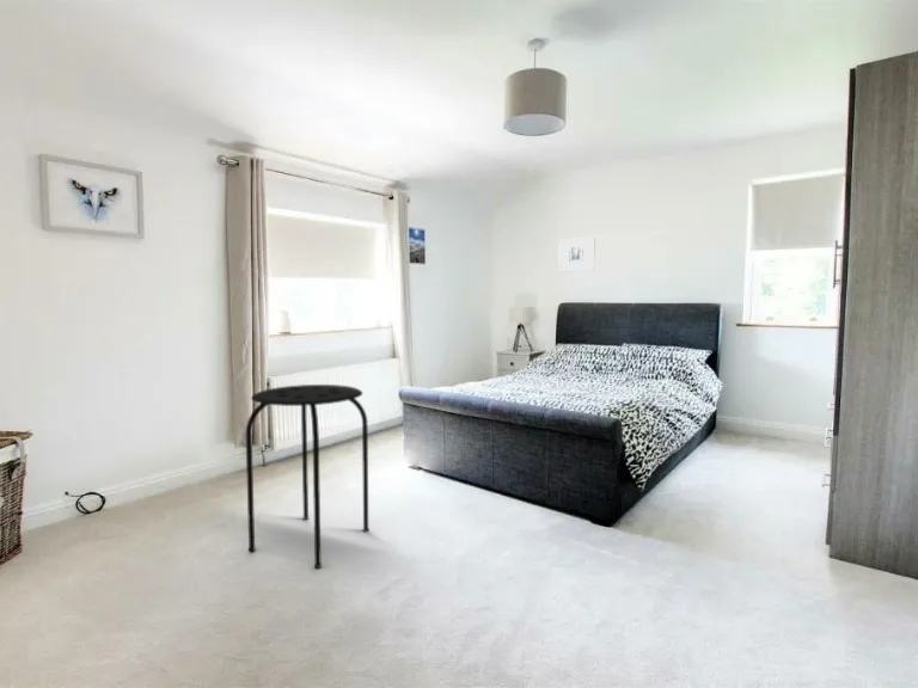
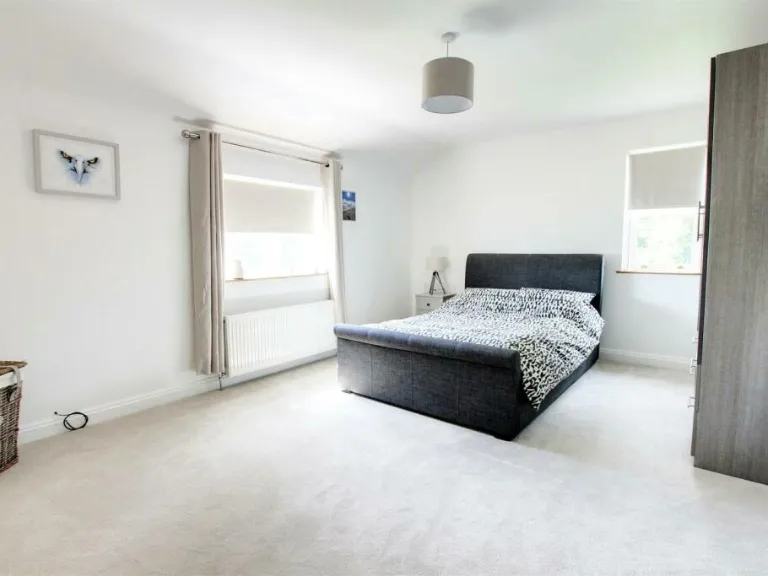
- stool (306, 466)
- wall art (576, 254)
